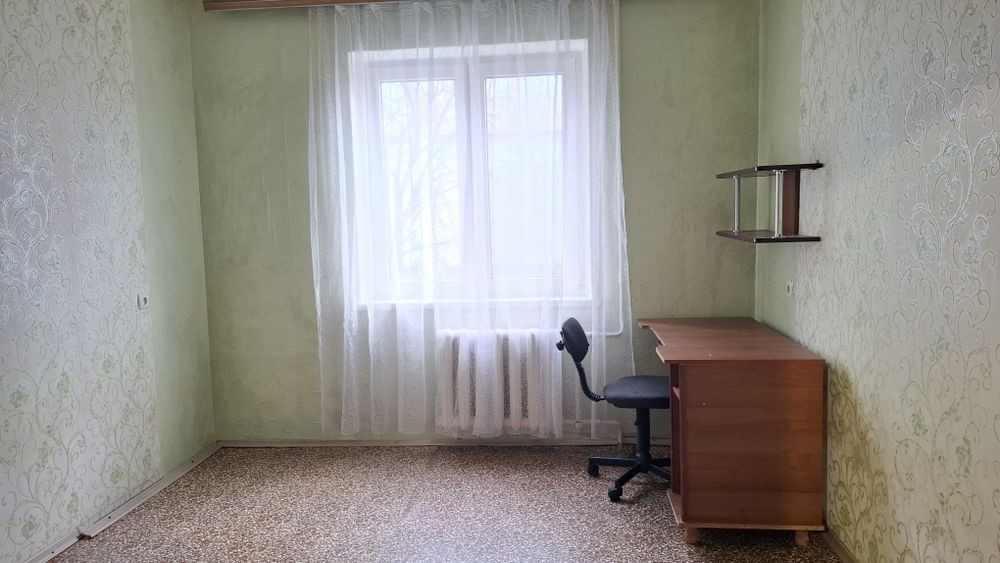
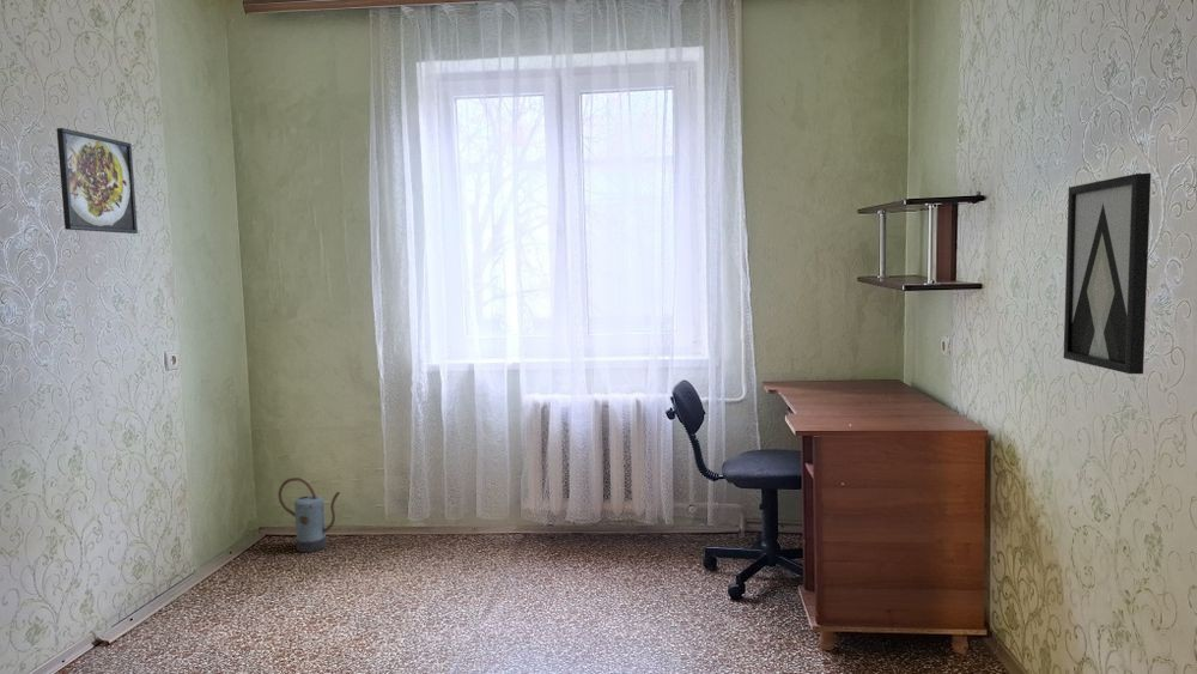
+ watering can (310, 512)
+ wall art (1102, 273)
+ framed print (99, 183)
